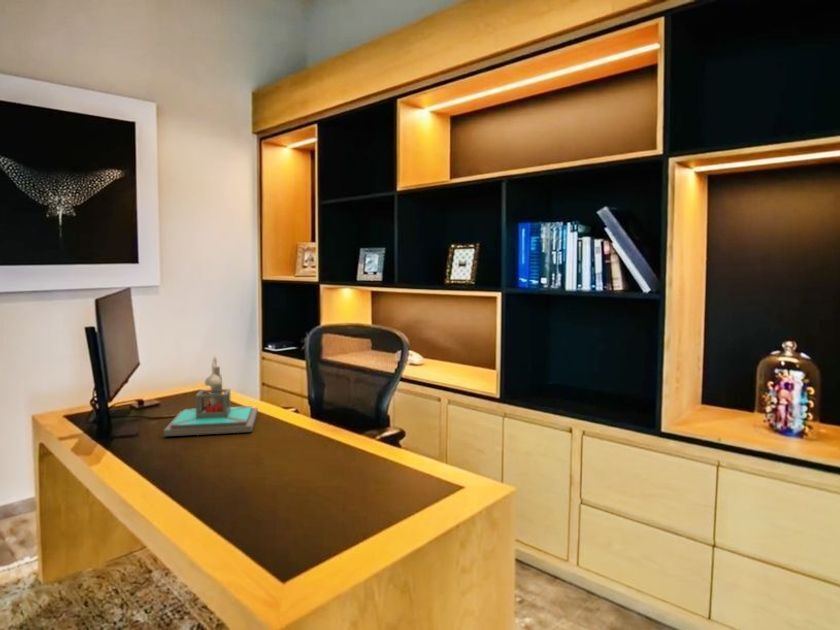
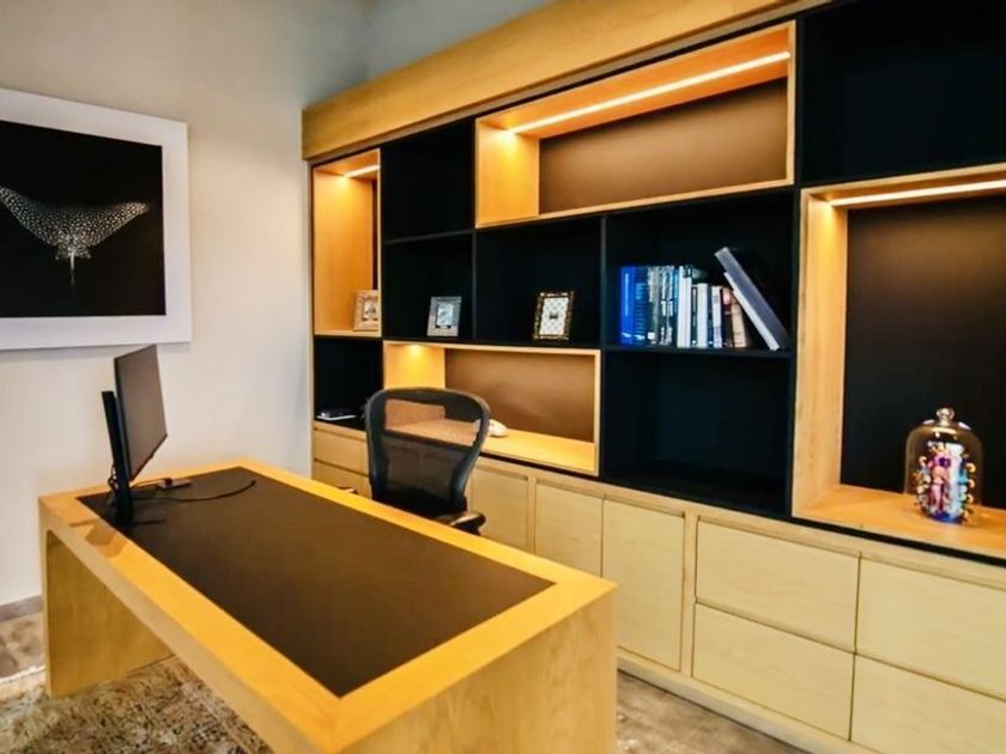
- desk lamp (213, 390)
